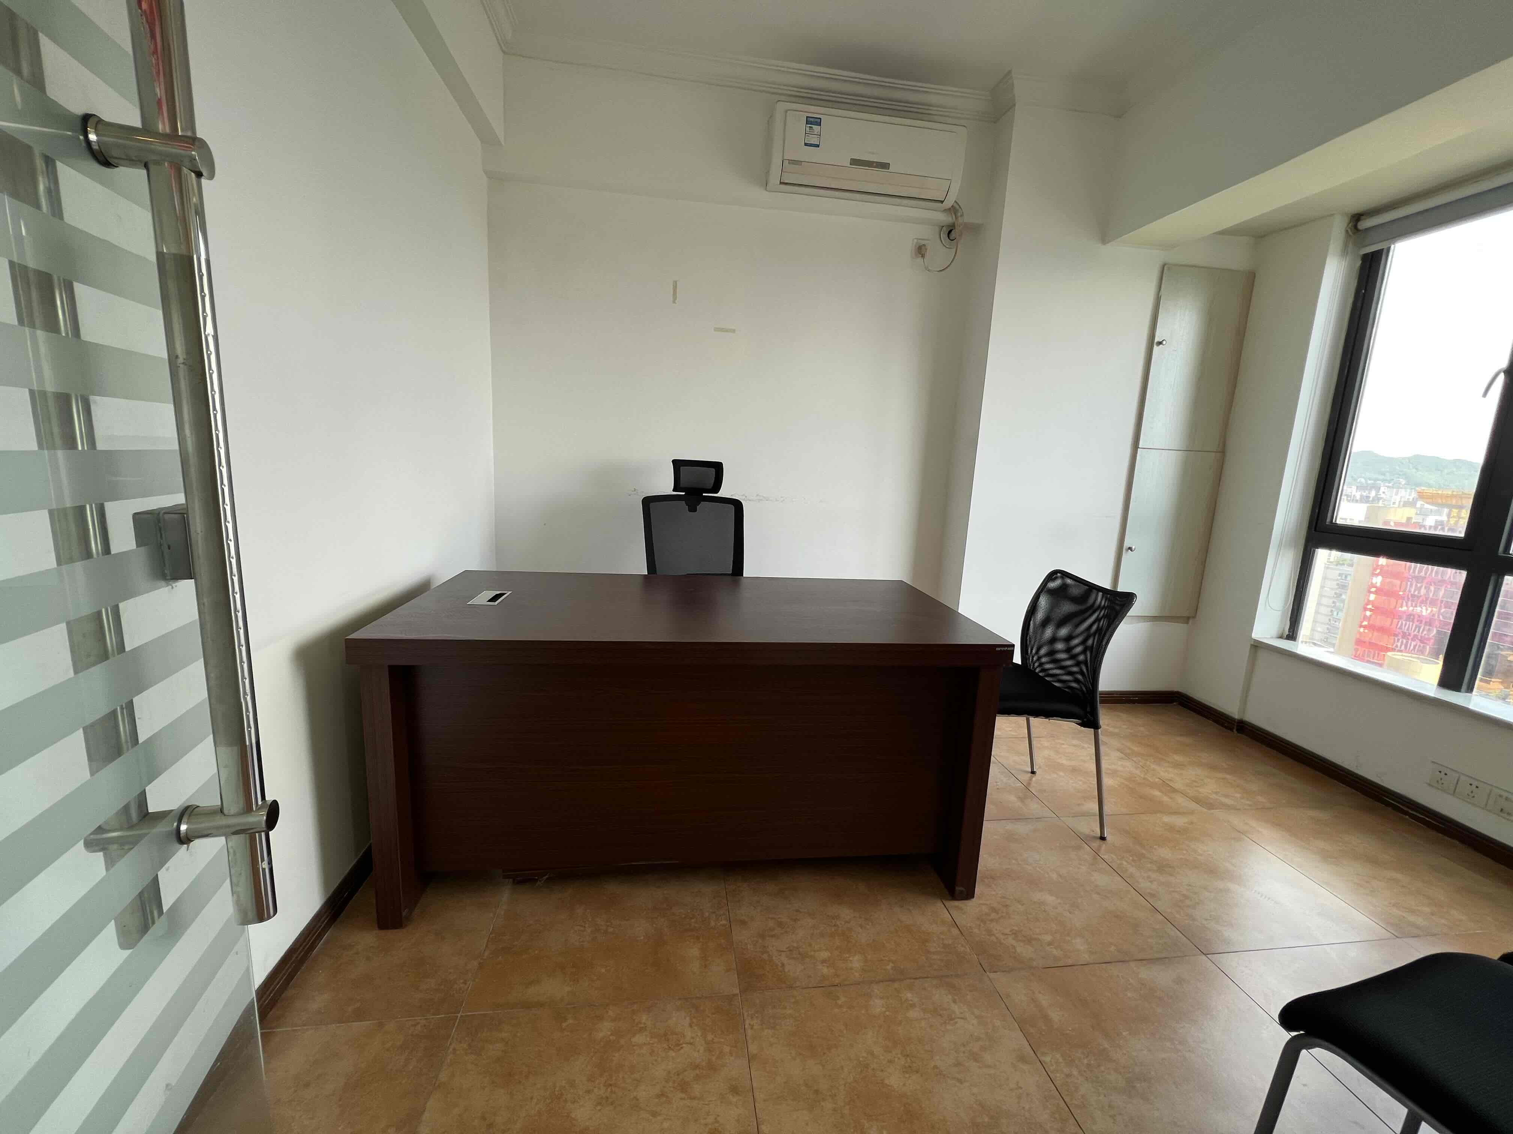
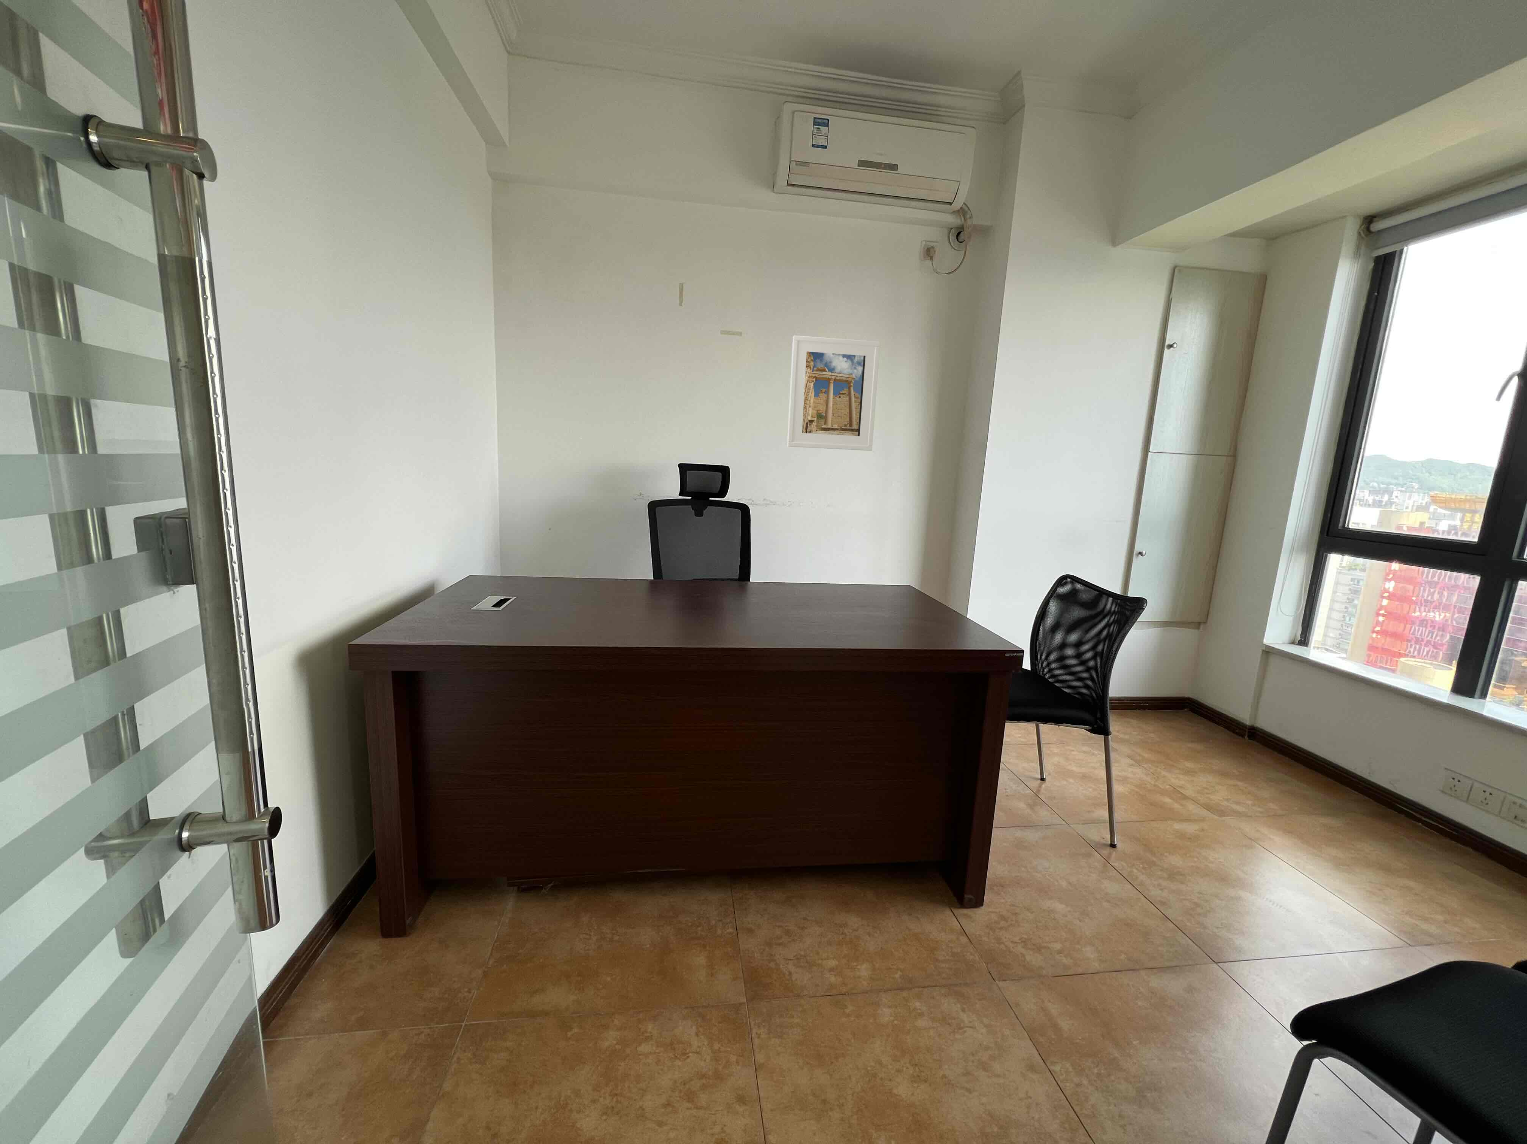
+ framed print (833, 394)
